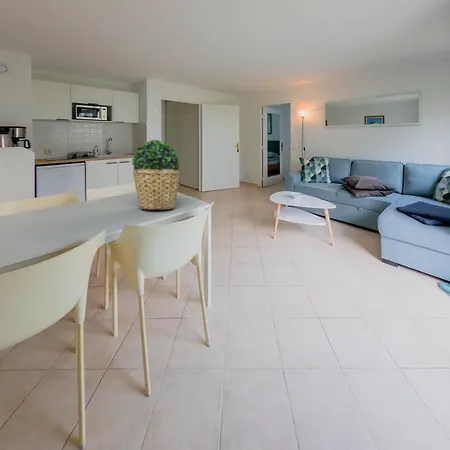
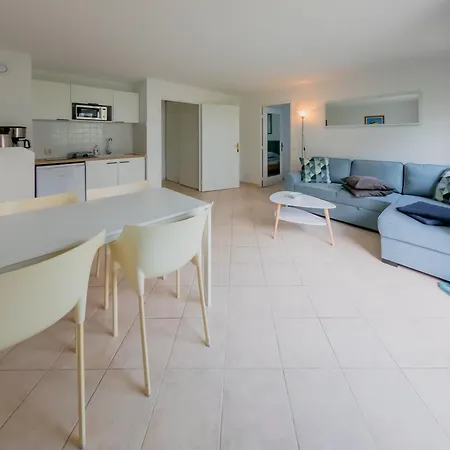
- potted plant (156, 175)
